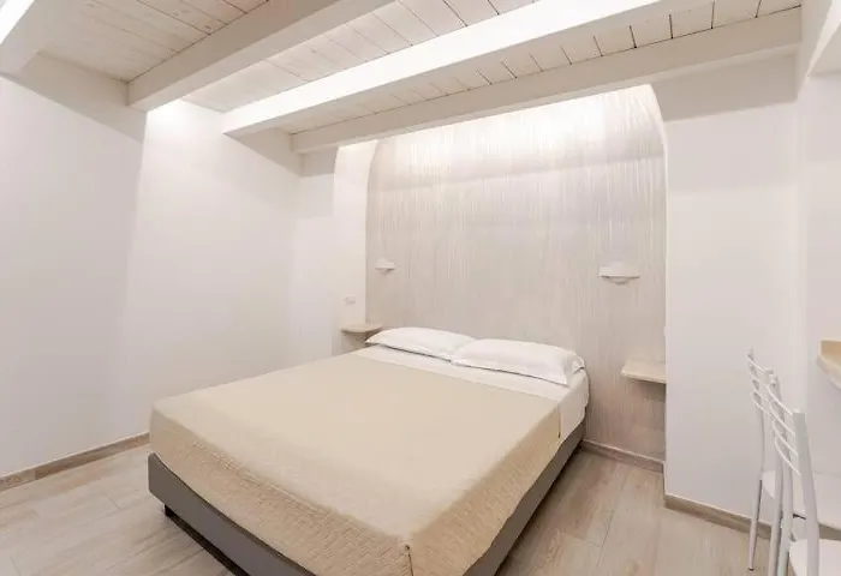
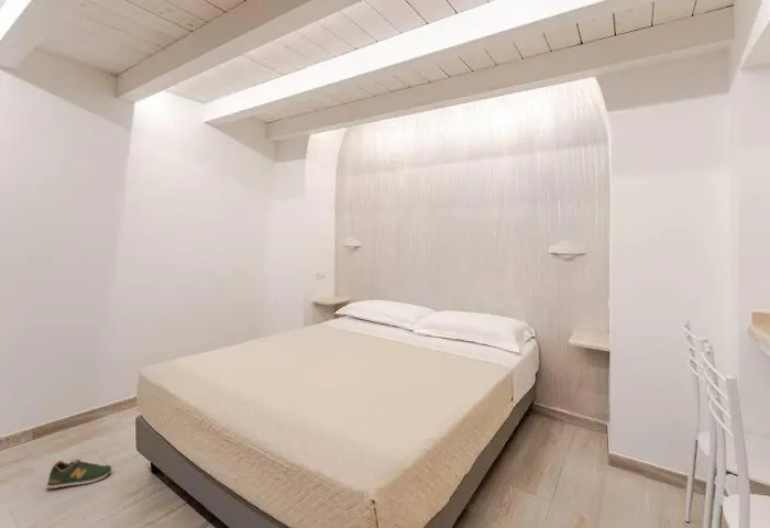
+ shoe (80, 470)
